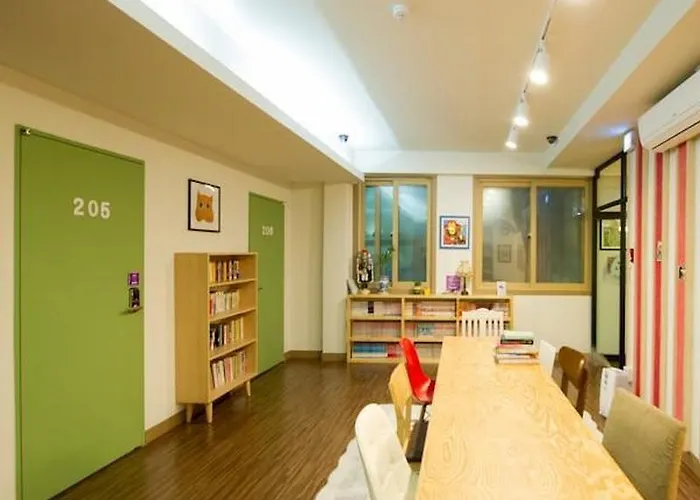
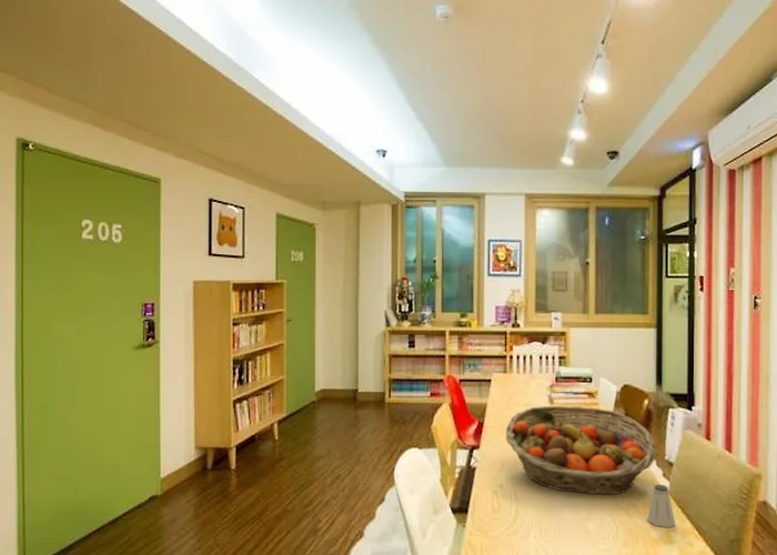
+ saltshaker (660, 504)
+ fruit basket (577, 447)
